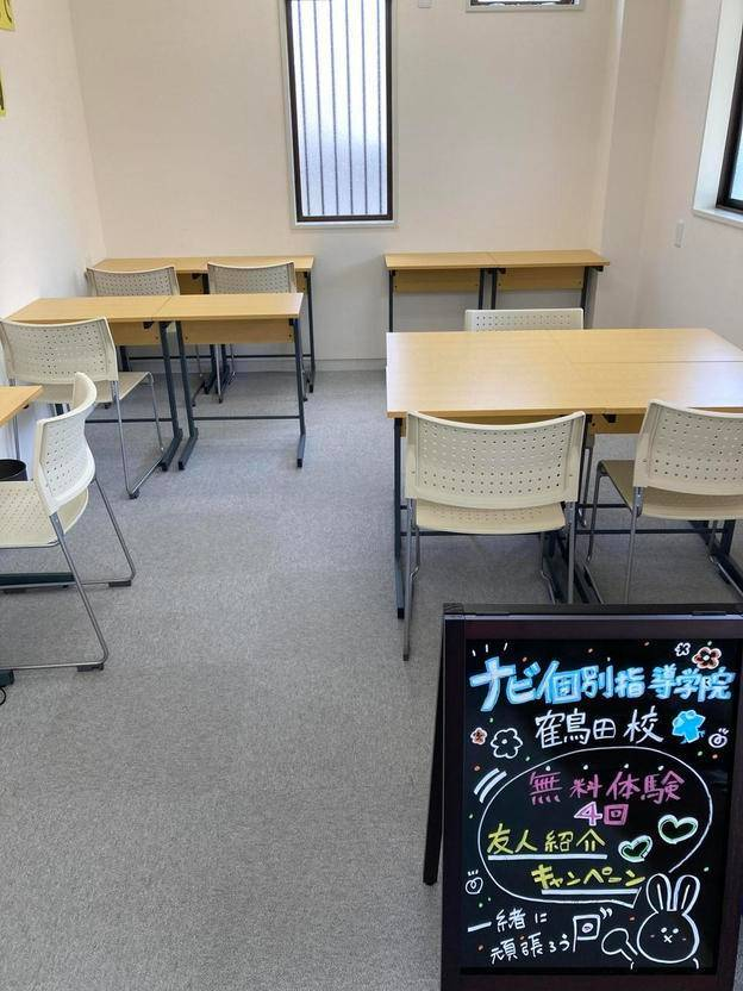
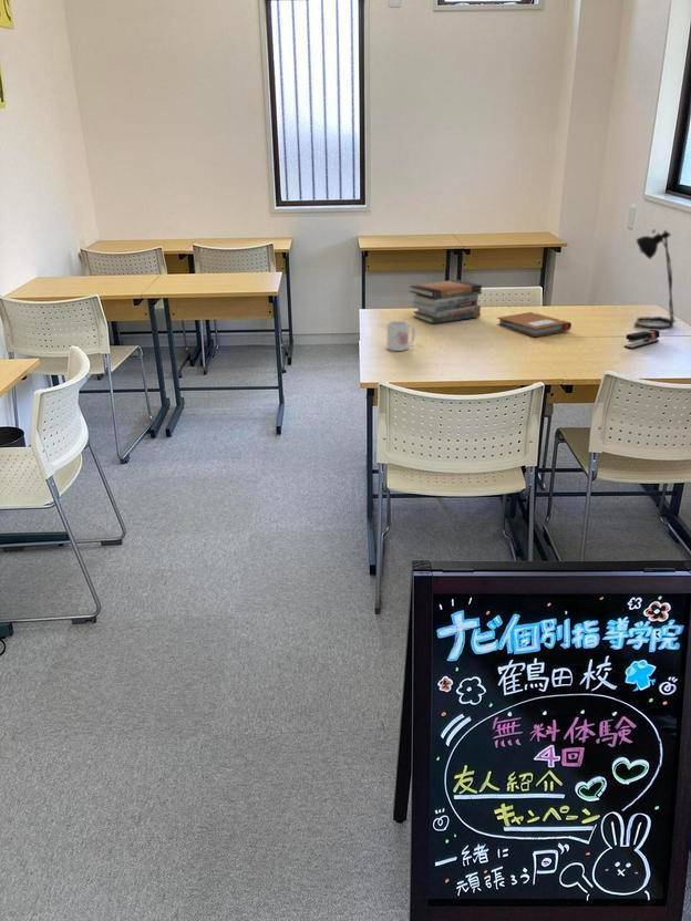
+ stapler (642, 338)
+ mug (401, 334)
+ desk lamp (668, 278)
+ book stack (445, 301)
+ notebook (534, 323)
